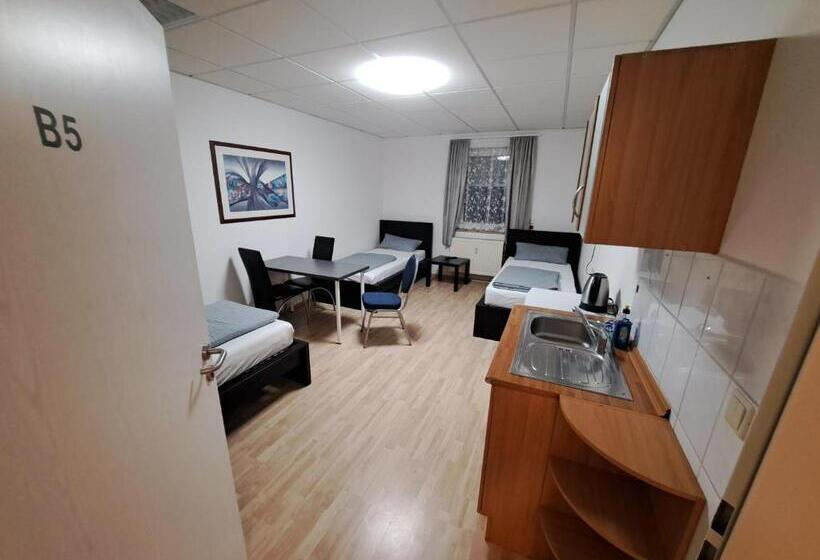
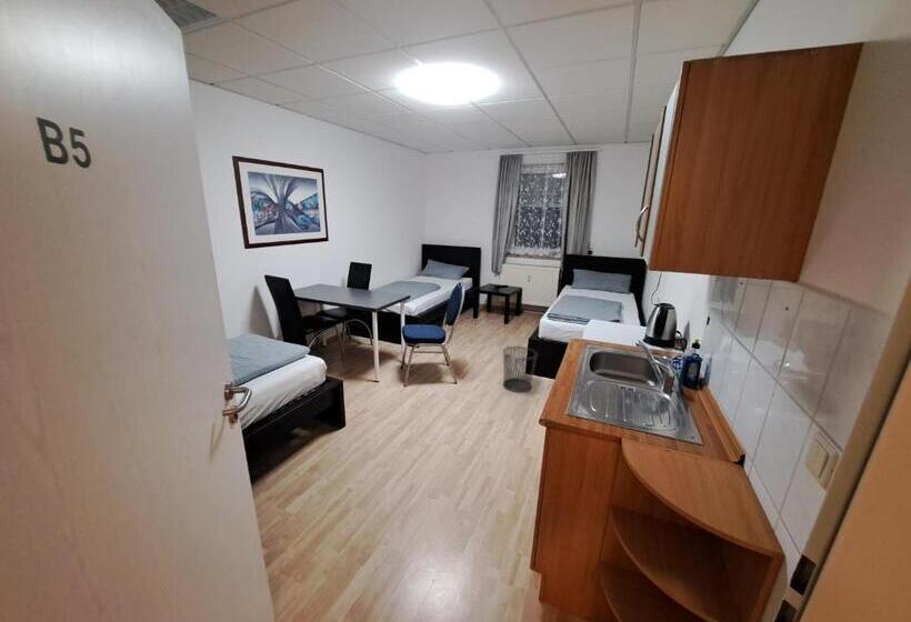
+ waste bin (518, 369)
